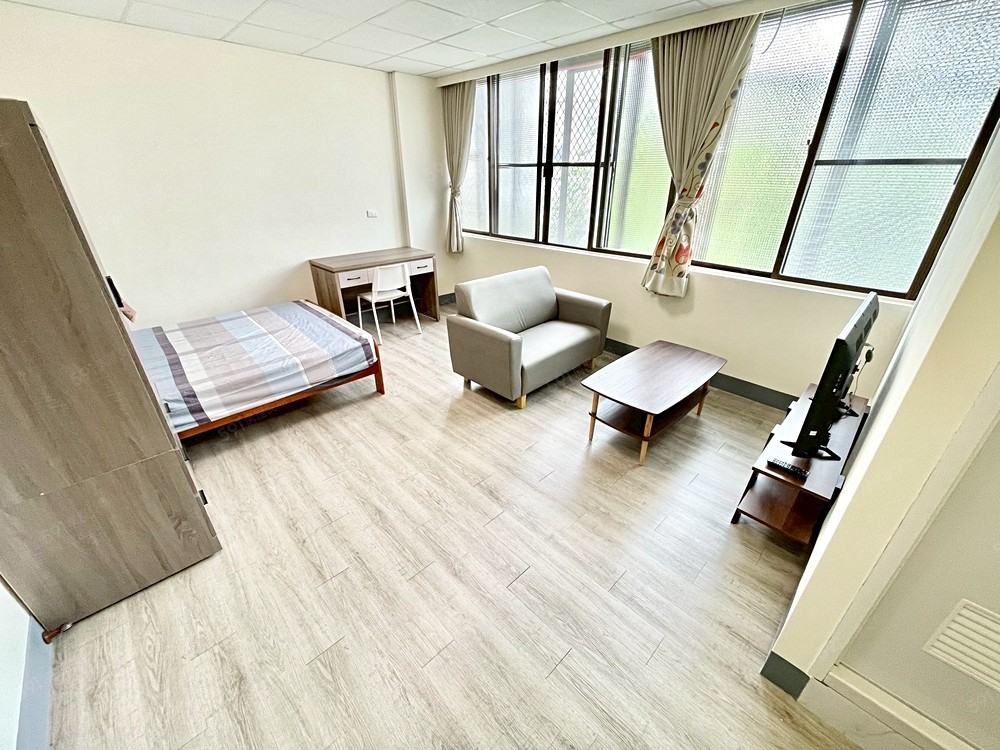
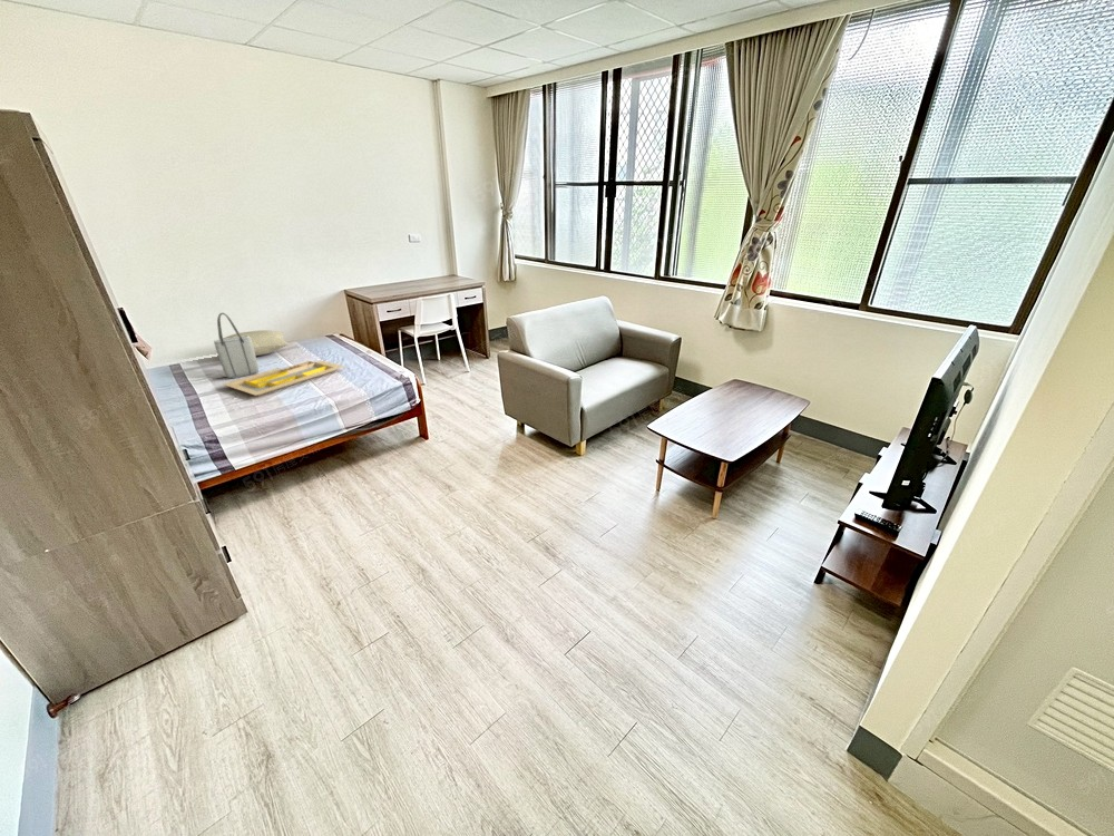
+ serving tray (287, 376)
+ tote bag (233, 344)
+ pillow (253, 342)
